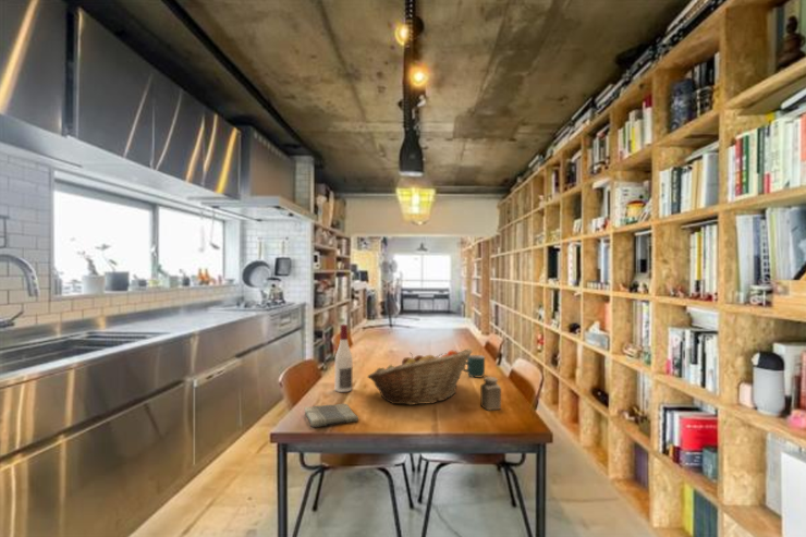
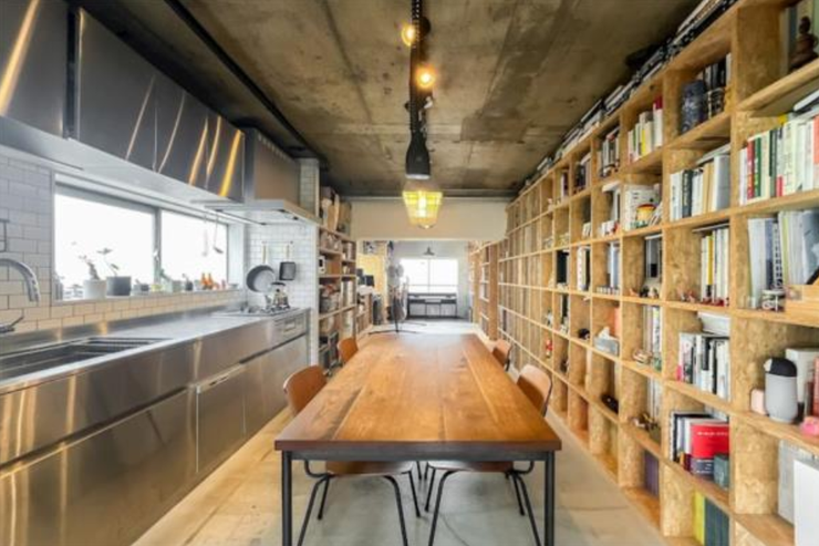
- salt shaker (490, 392)
- fruit basket (422, 371)
- dish towel (330, 413)
- alcohol (343, 357)
- mug (474, 366)
